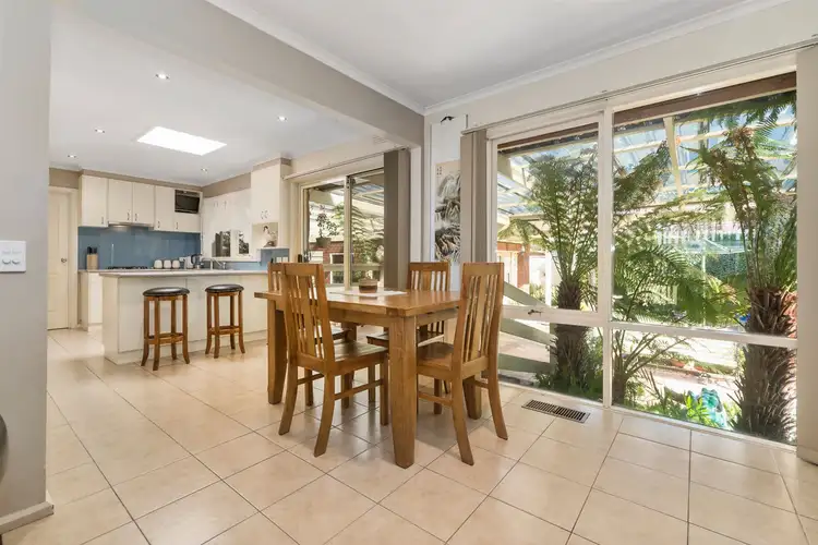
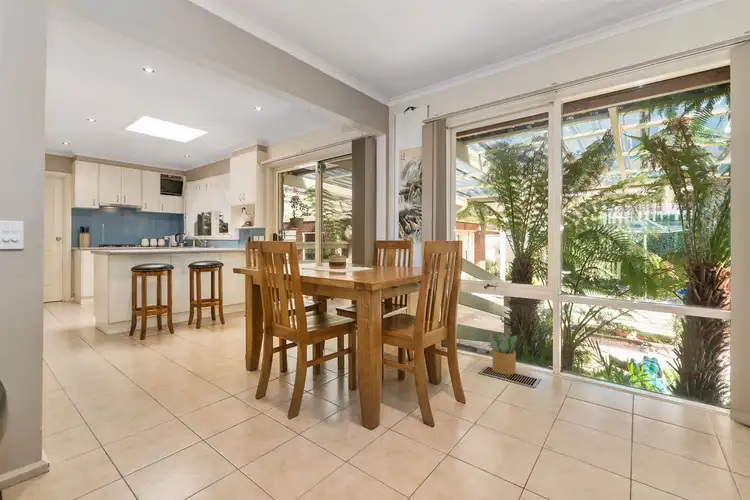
+ potted plant (502, 352)
